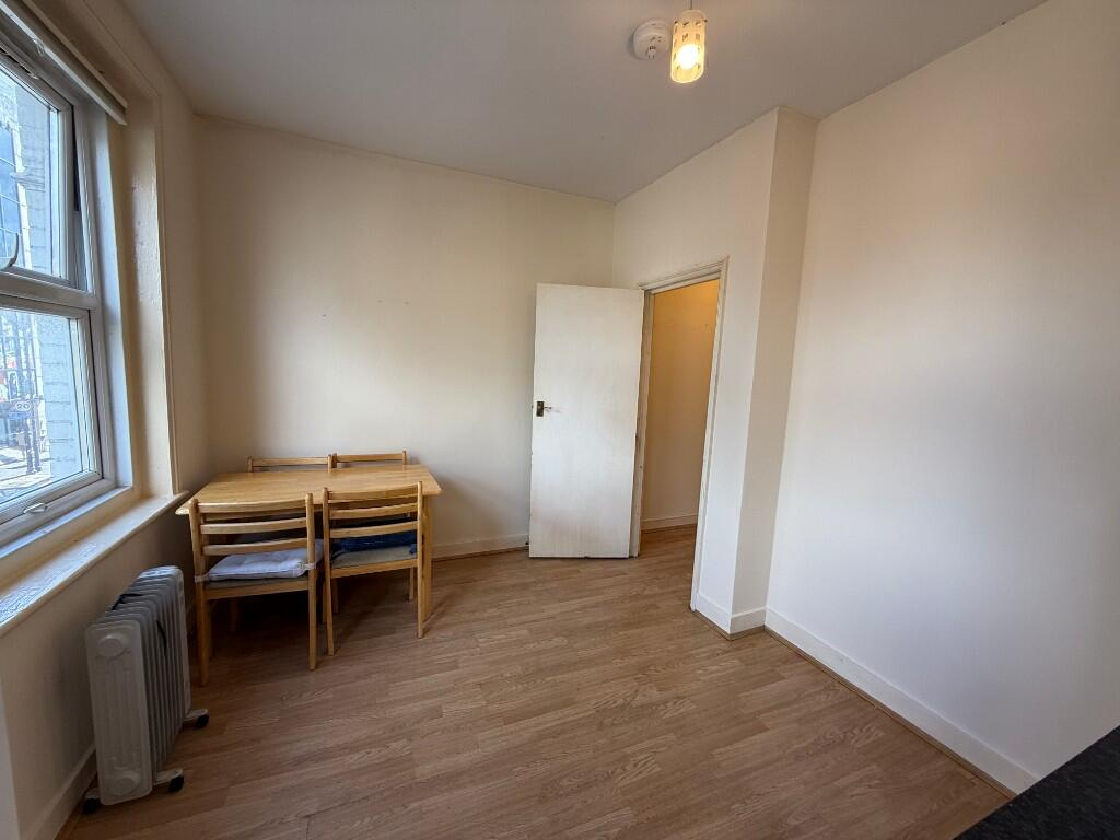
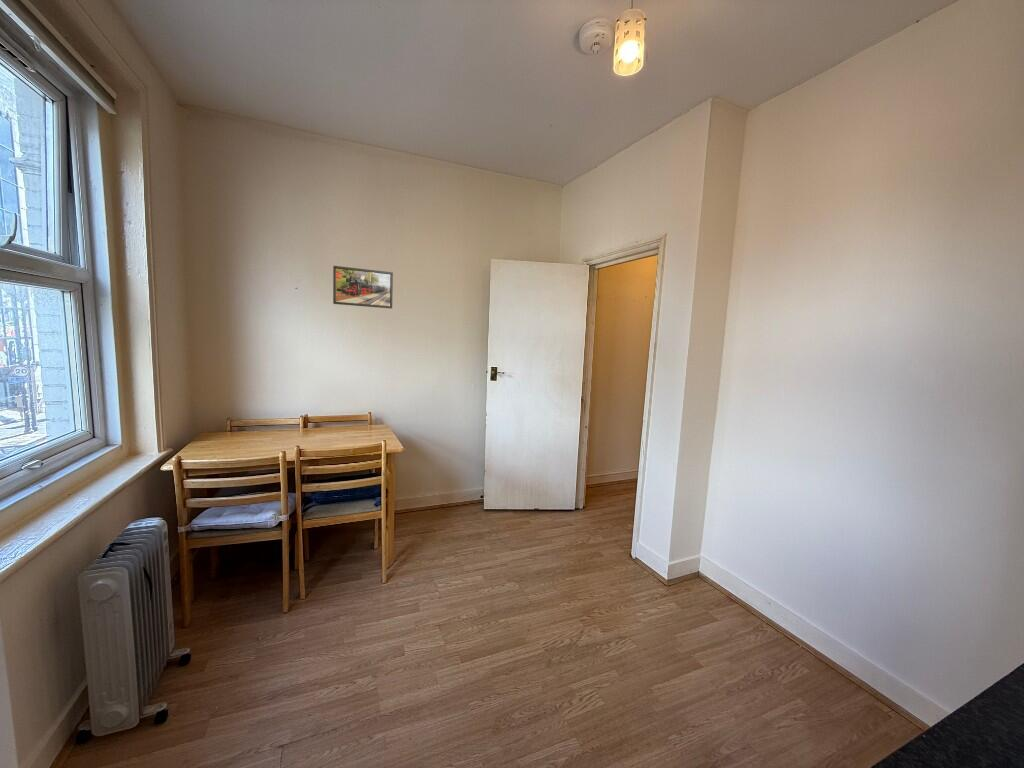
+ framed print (363, 287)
